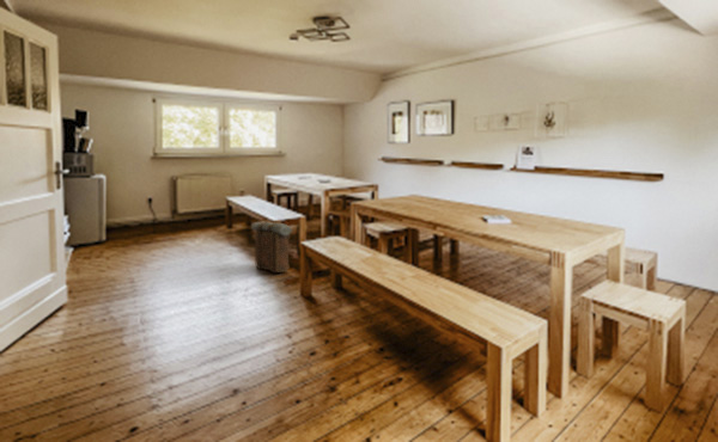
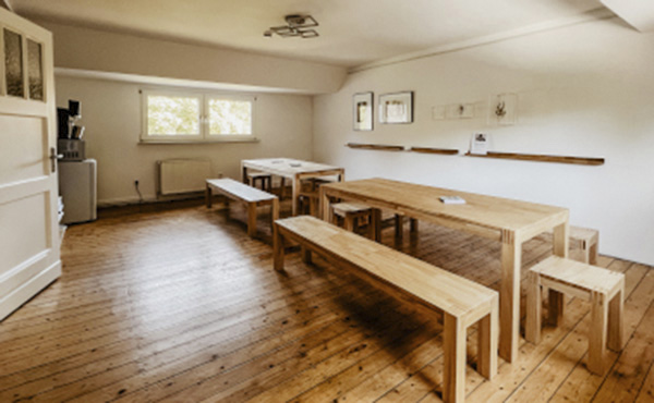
- backpack (272, 245)
